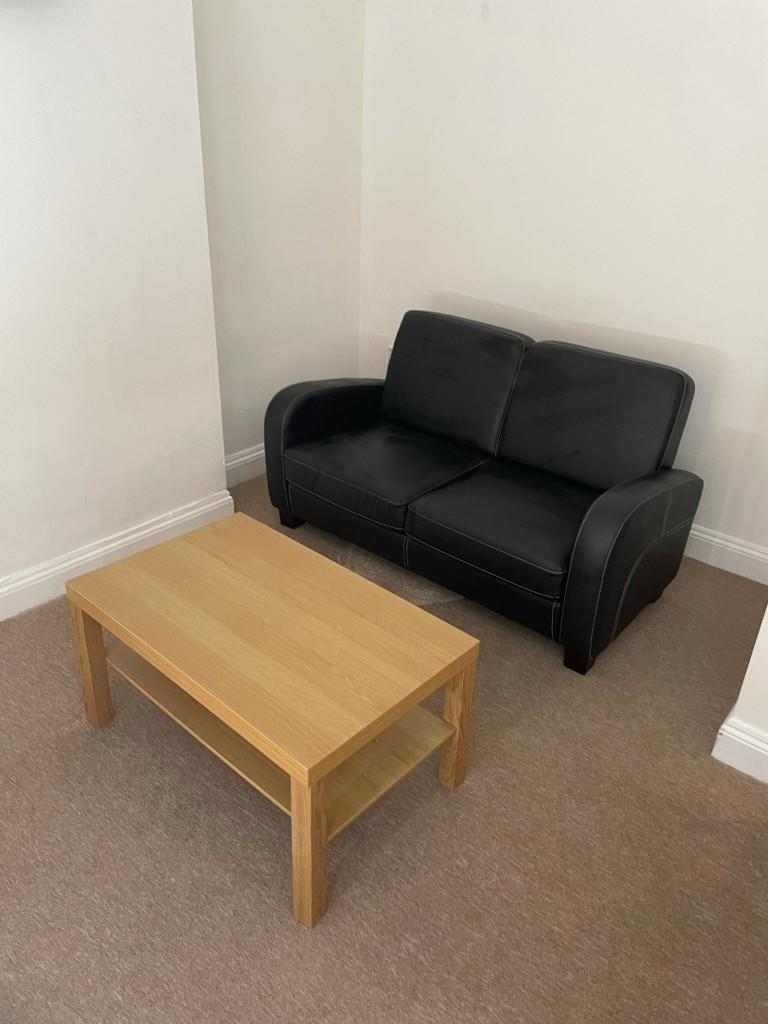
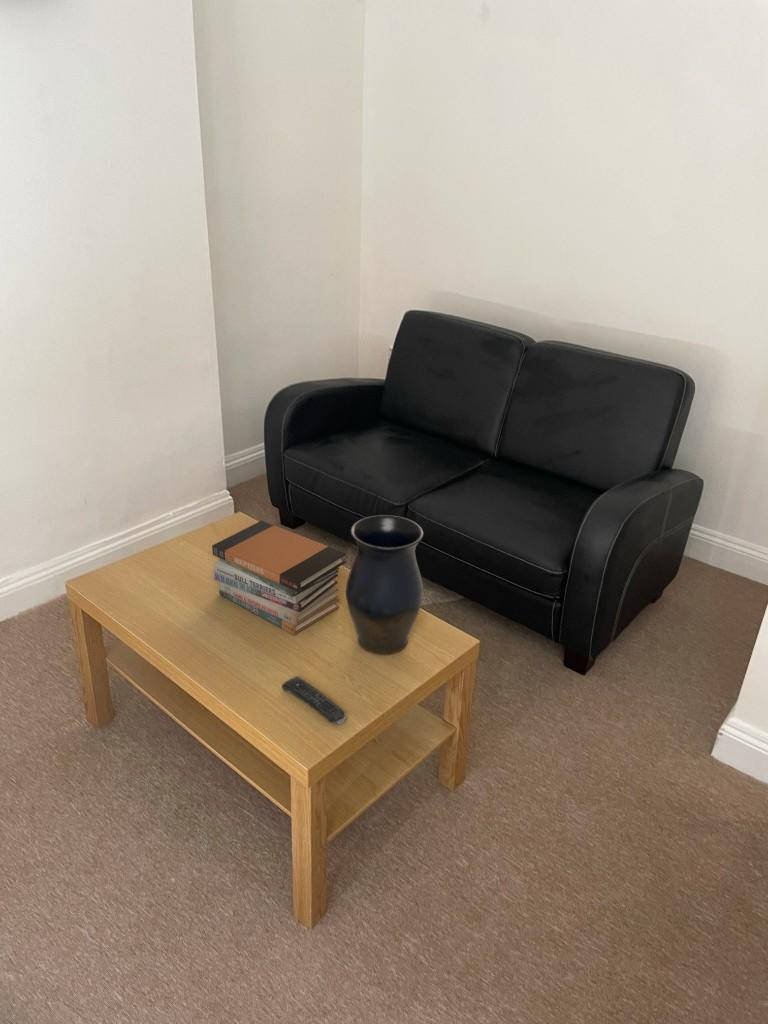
+ book stack (277, 575)
+ remote control (315, 700)
+ vase (384, 587)
